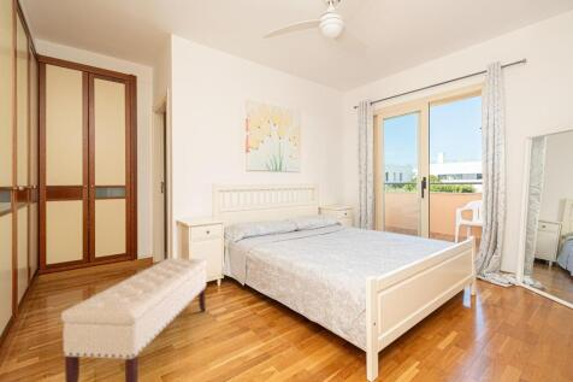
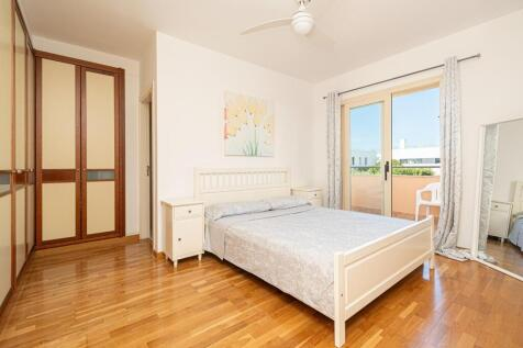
- bench (153, 308)
